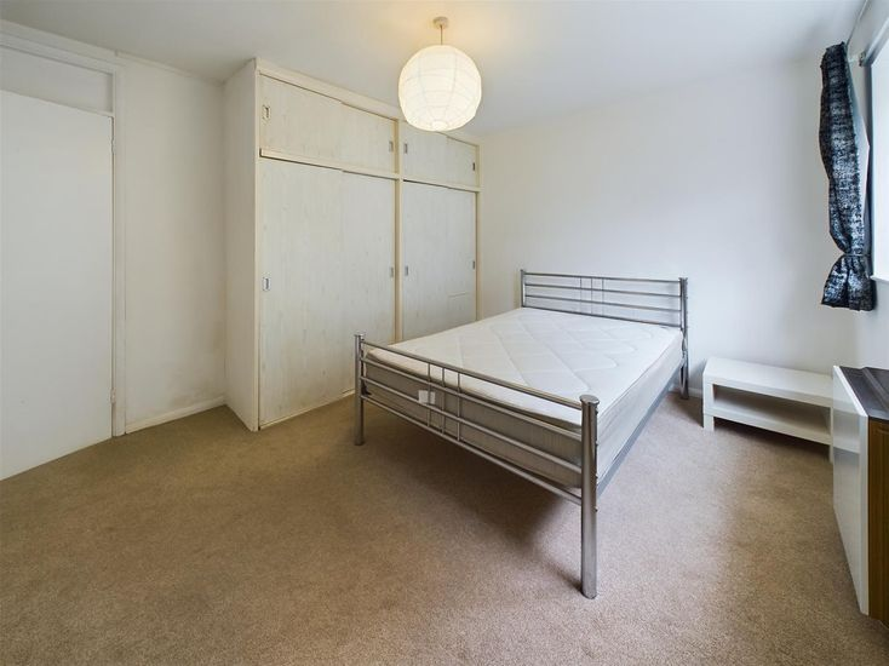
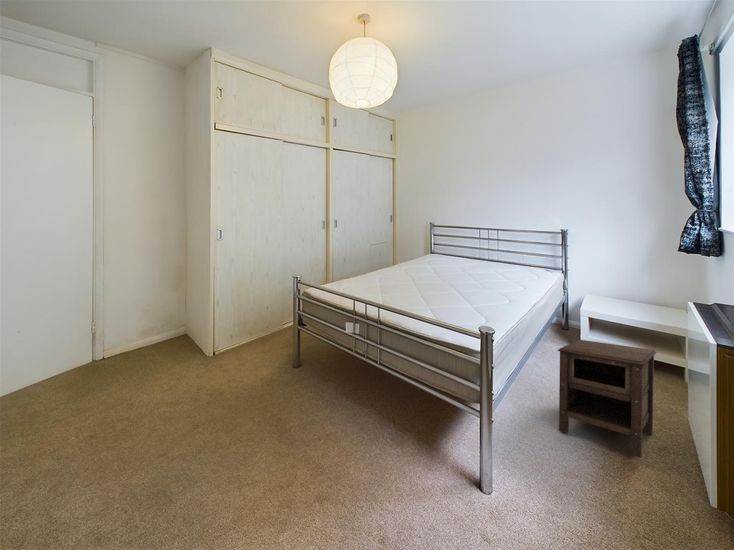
+ nightstand (606, 390)
